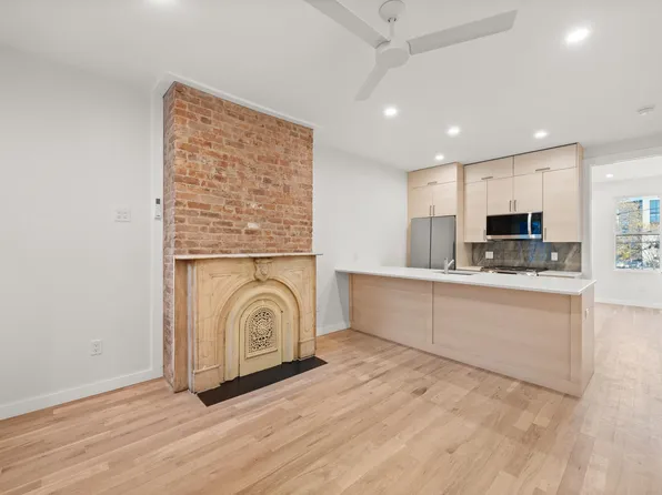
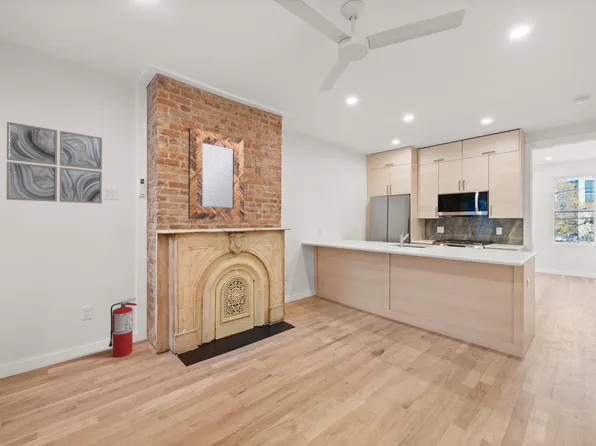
+ home mirror (217, 176)
+ wall art (60, 165)
+ fire extinguisher (123, 326)
